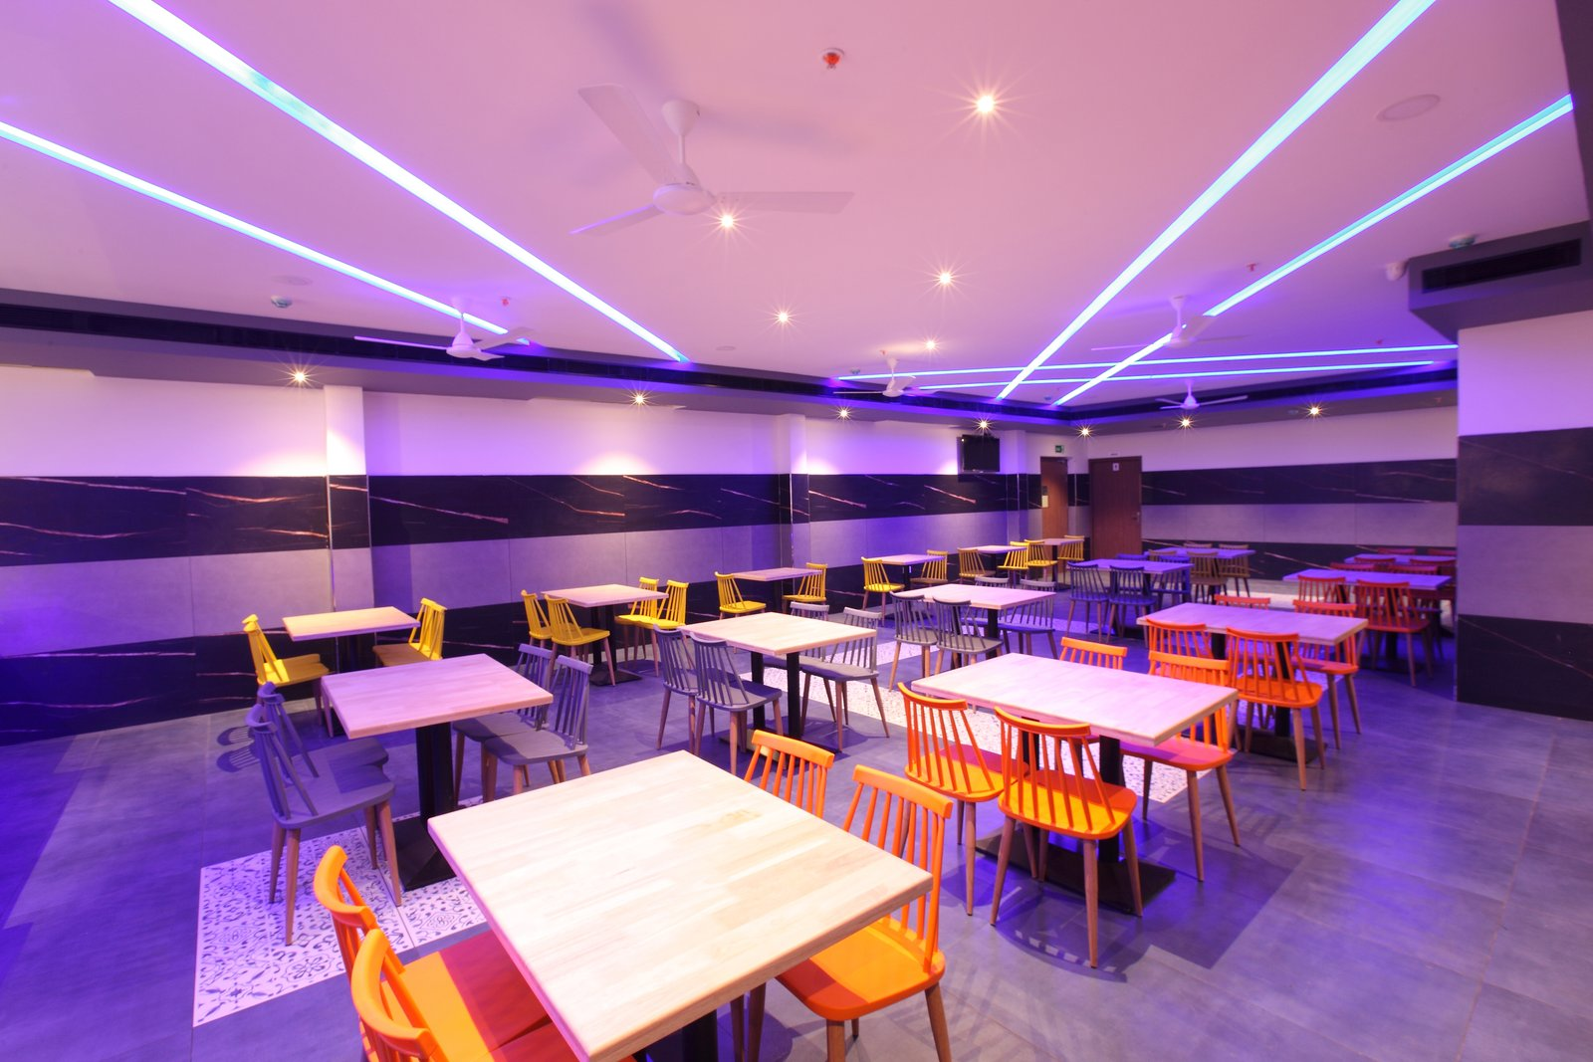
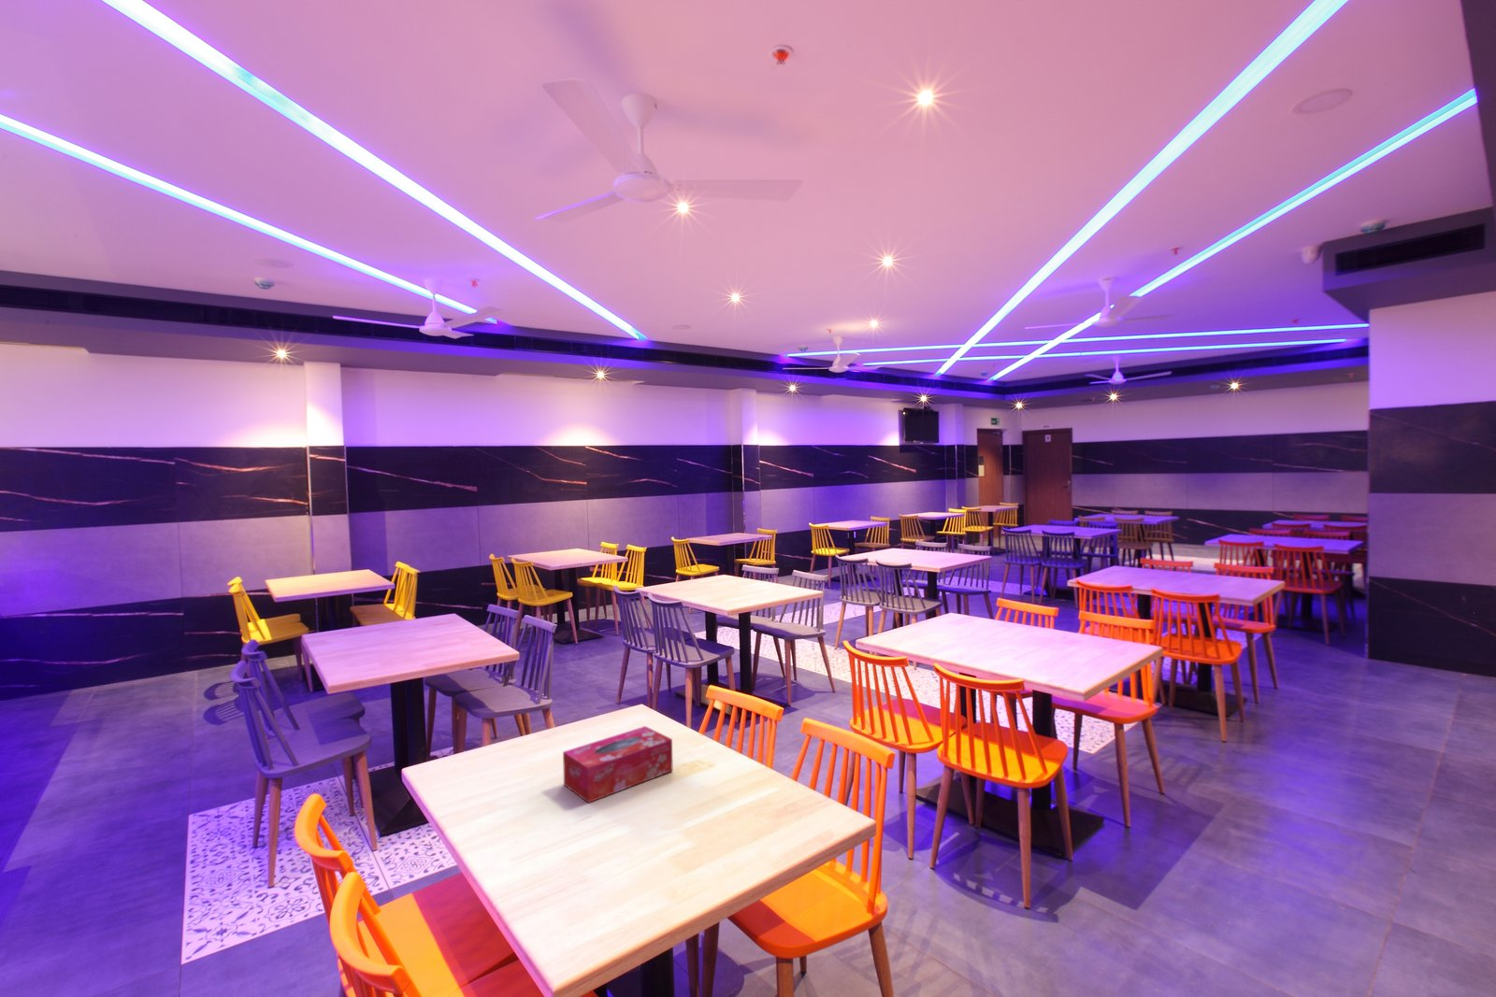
+ tissue box (619, 761)
